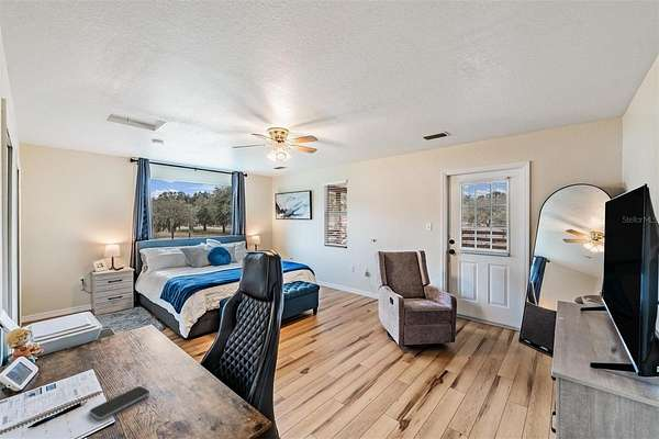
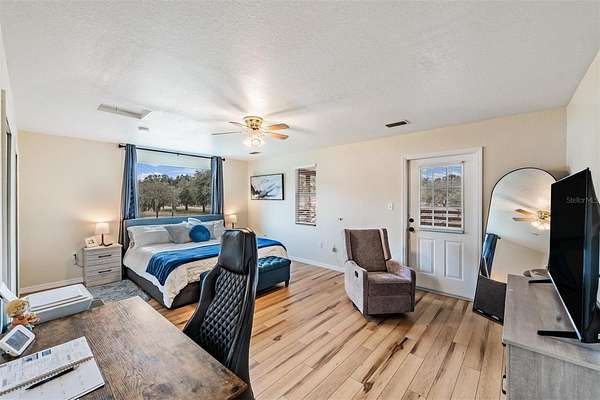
- smartphone (121, 402)
